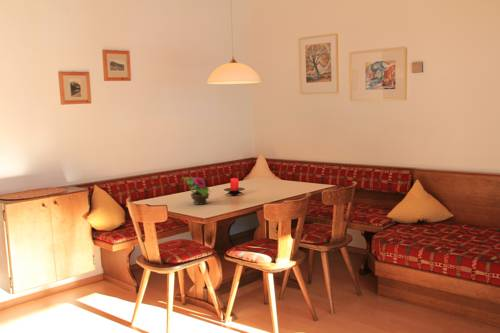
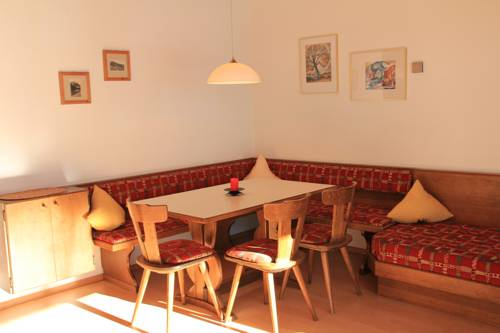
- potted flower (196, 190)
